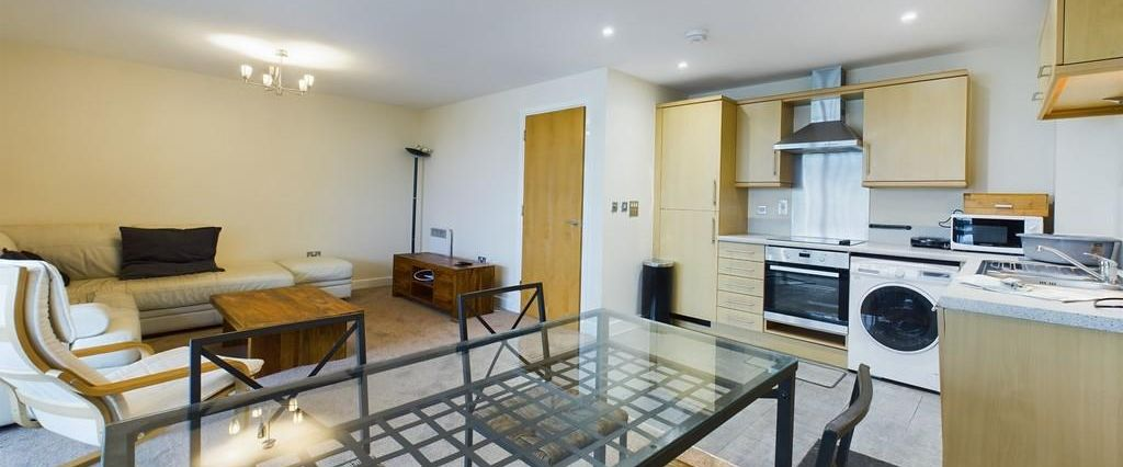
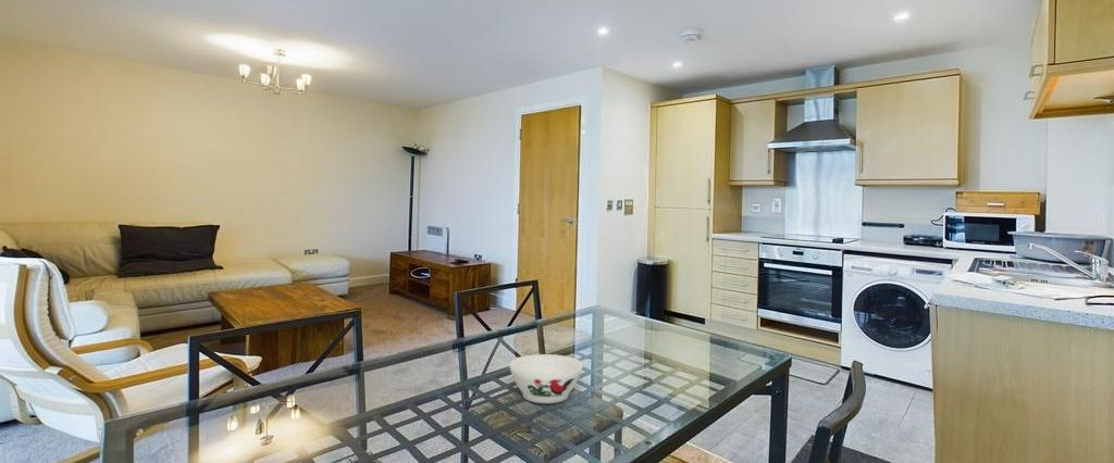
+ bowl (545, 379)
